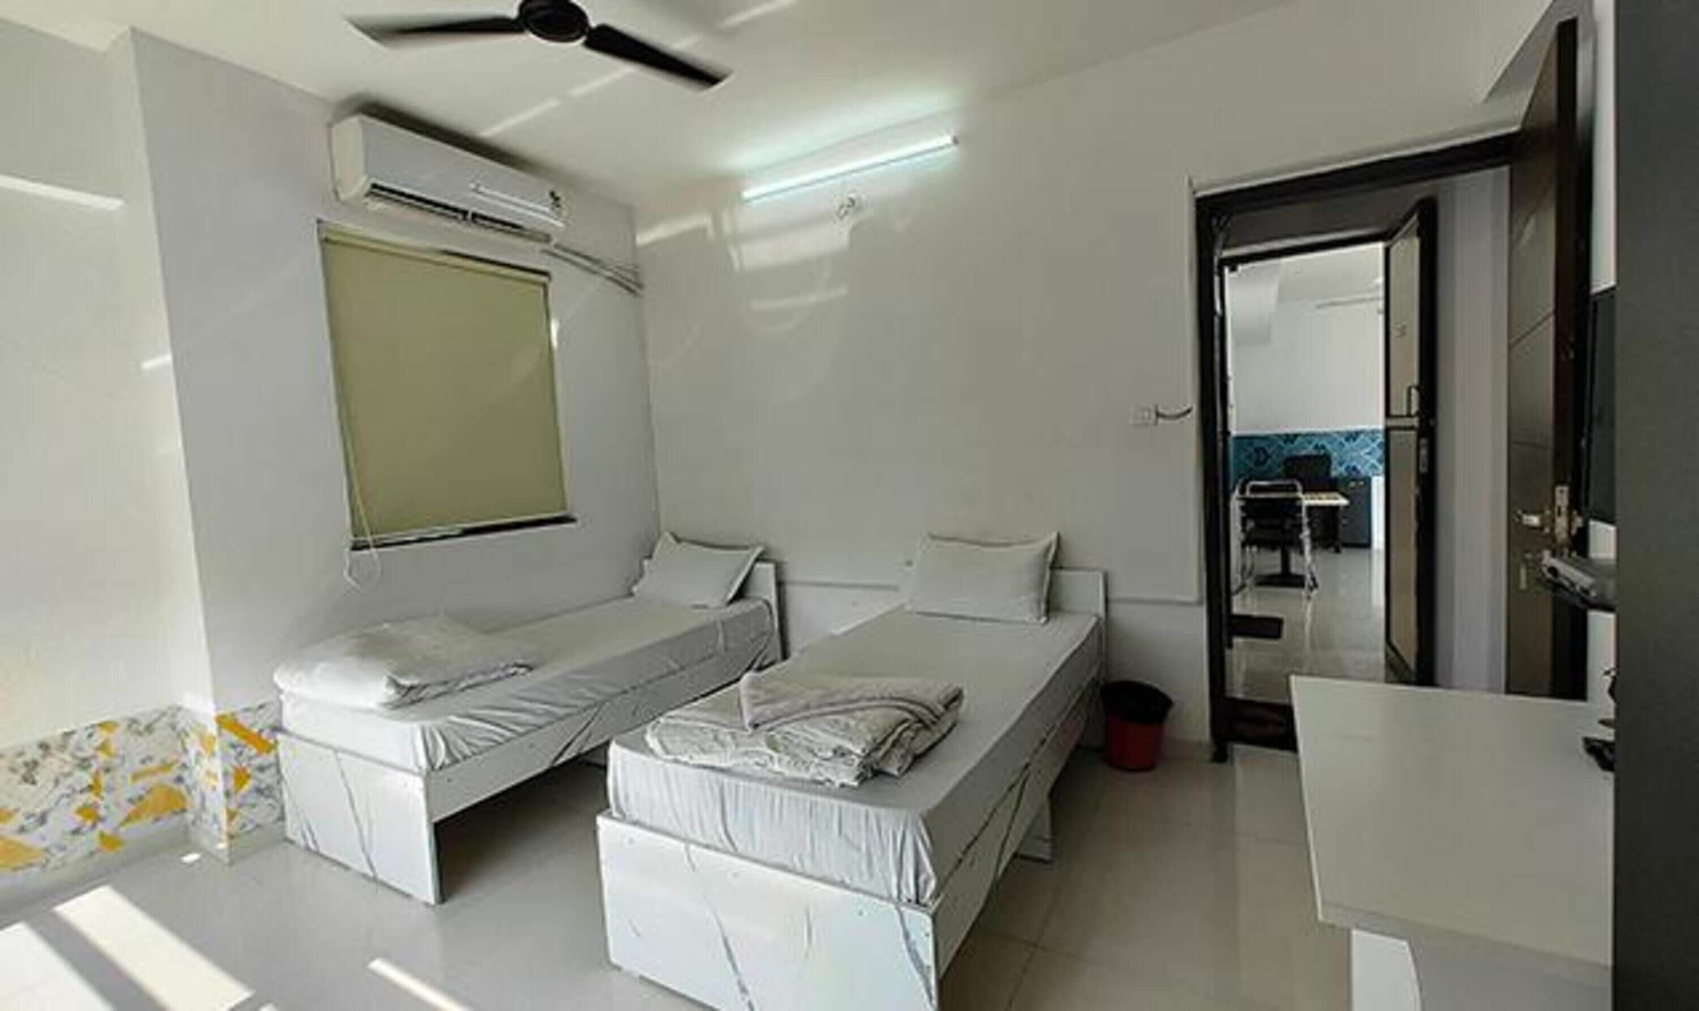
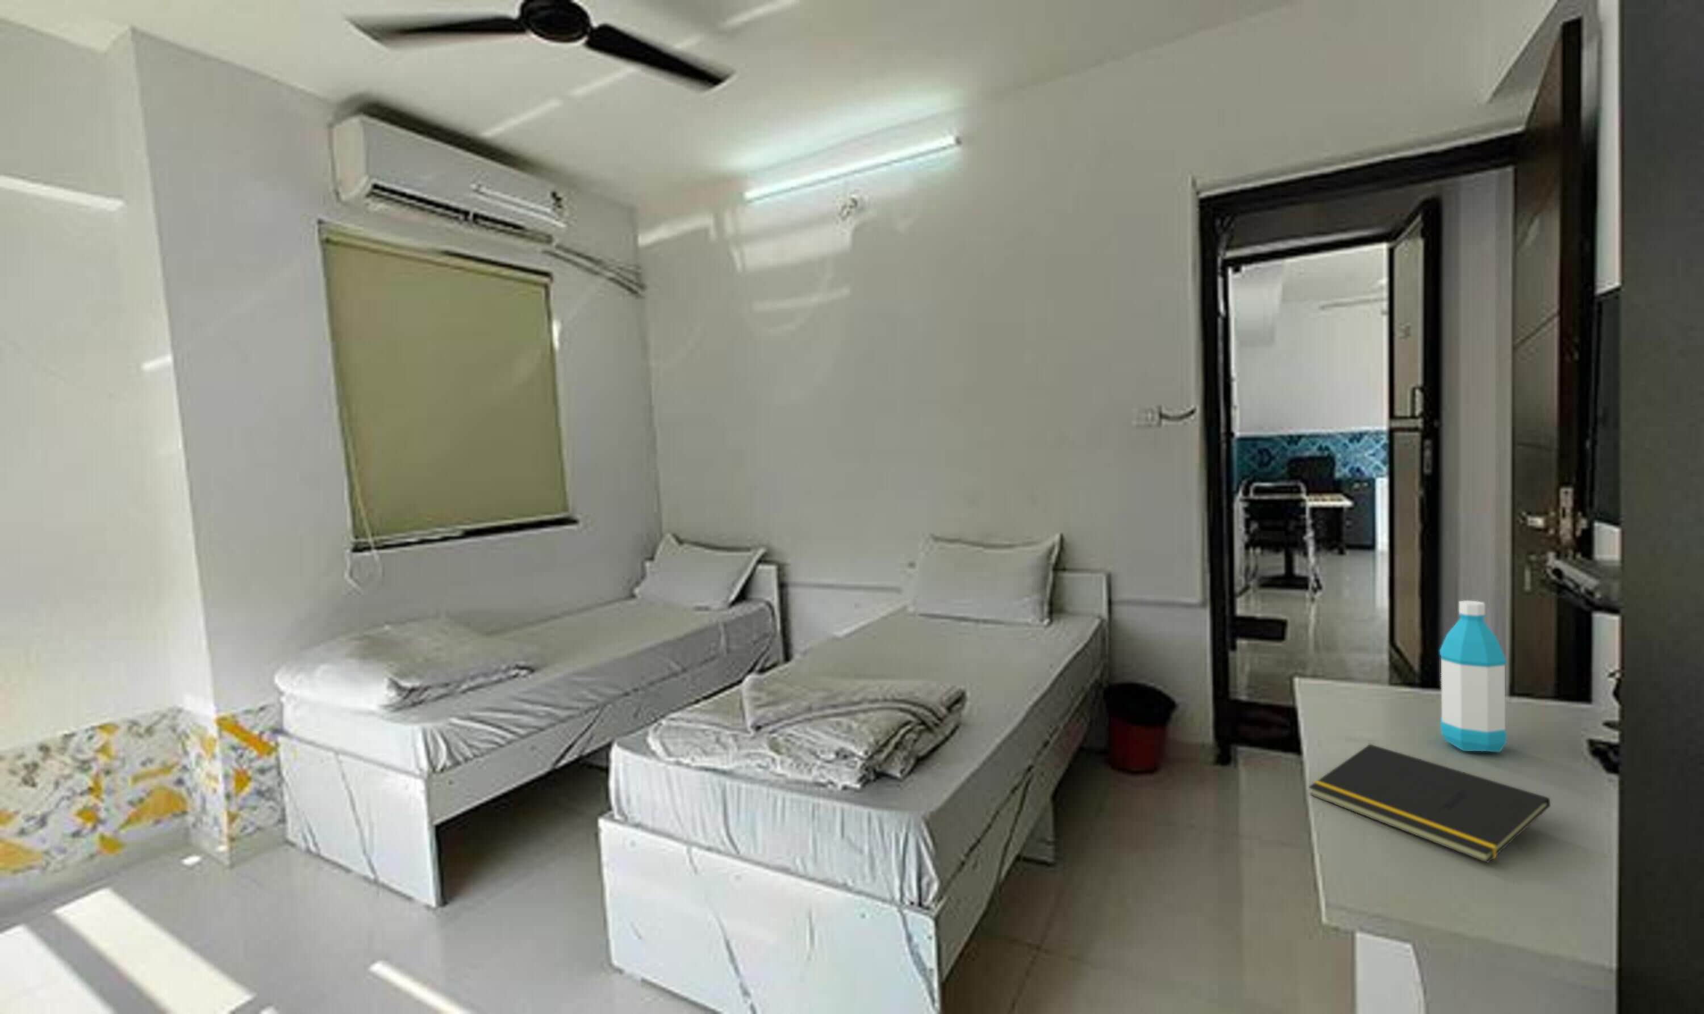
+ notepad (1421, 796)
+ water bottle (1472, 675)
